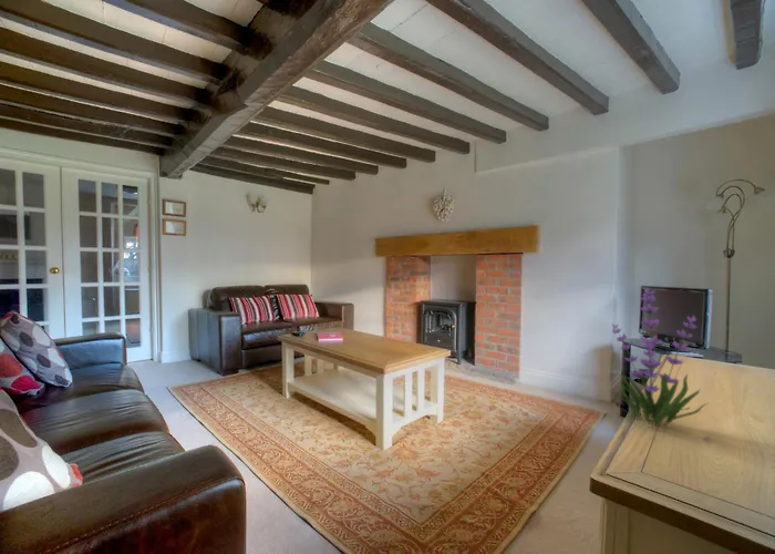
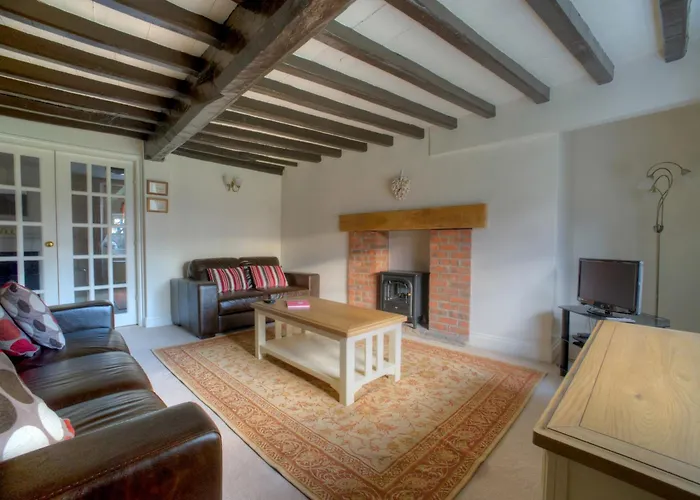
- plant (654, 355)
